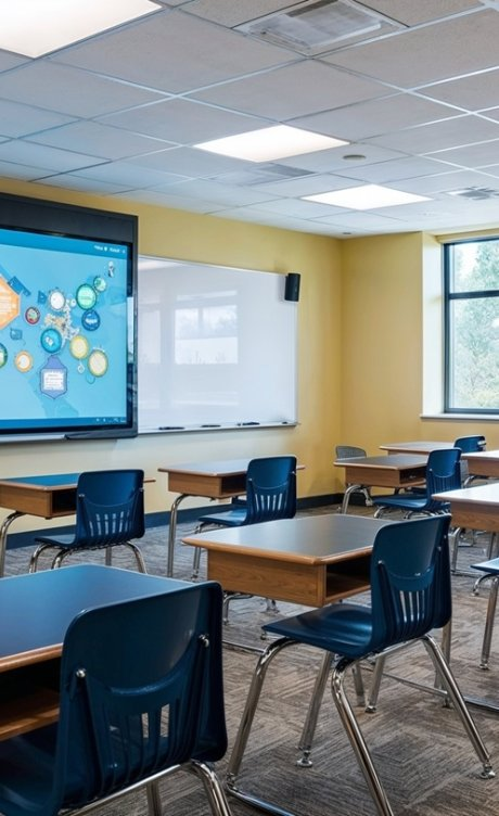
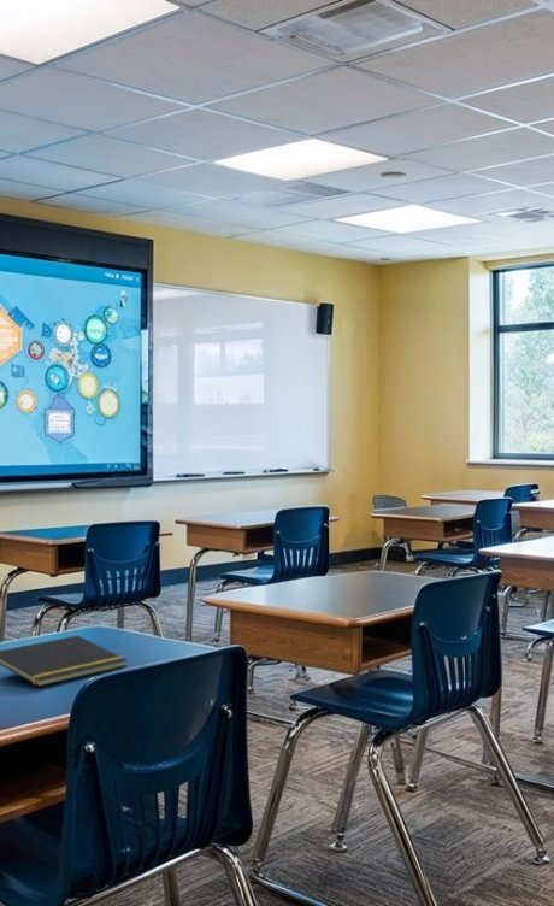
+ notepad (59, 659)
